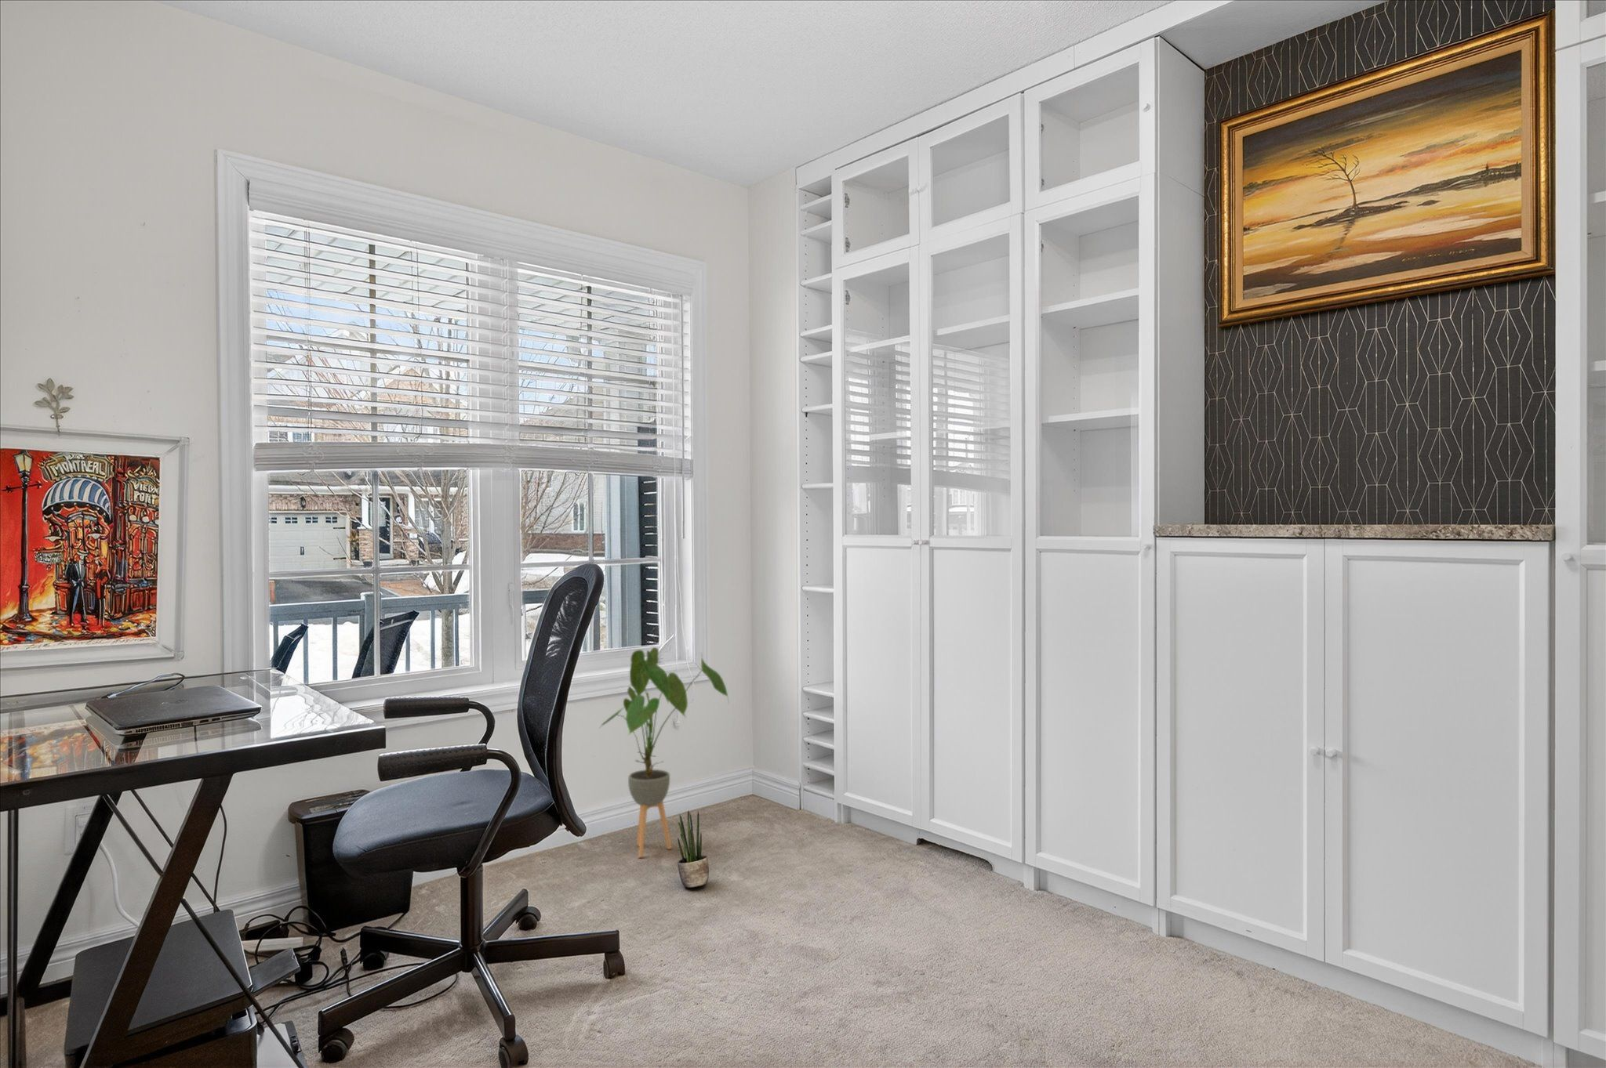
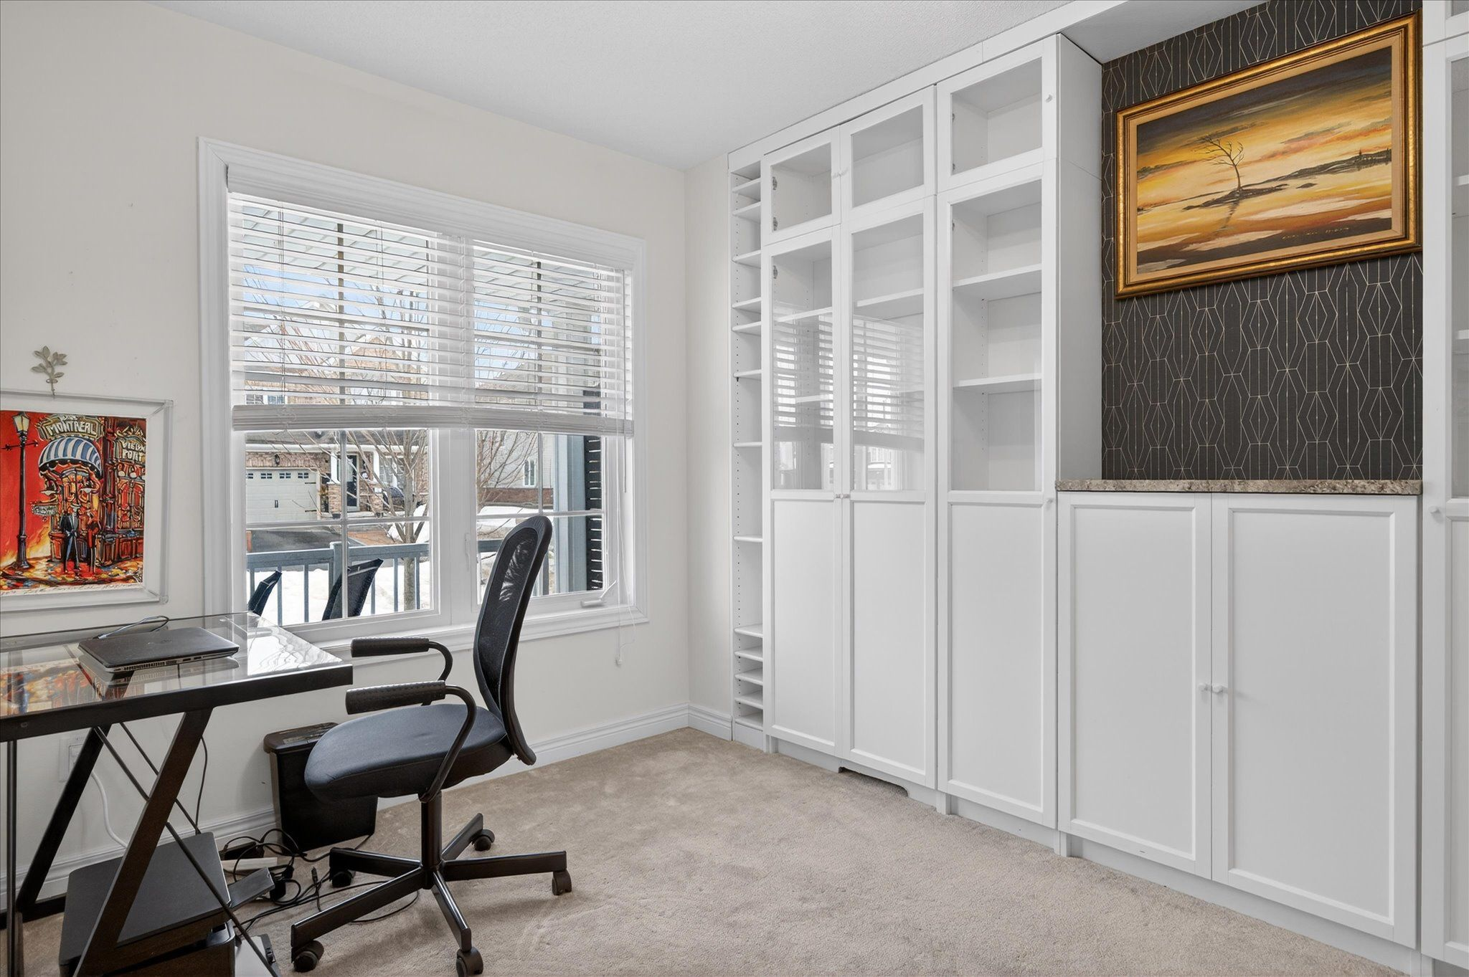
- potted plant (690, 846)
- house plant (655, 746)
